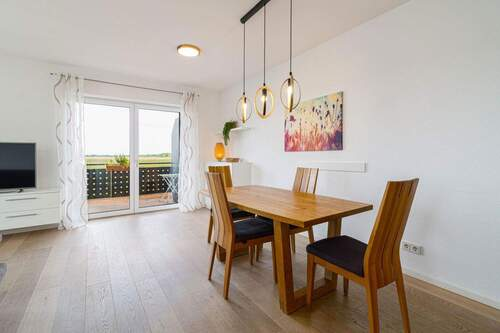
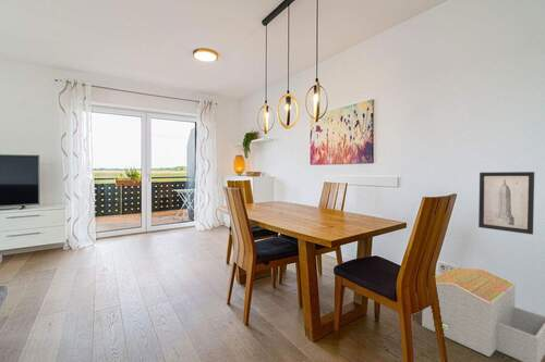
+ architectural model (483, 307)
+ wall art (505, 201)
